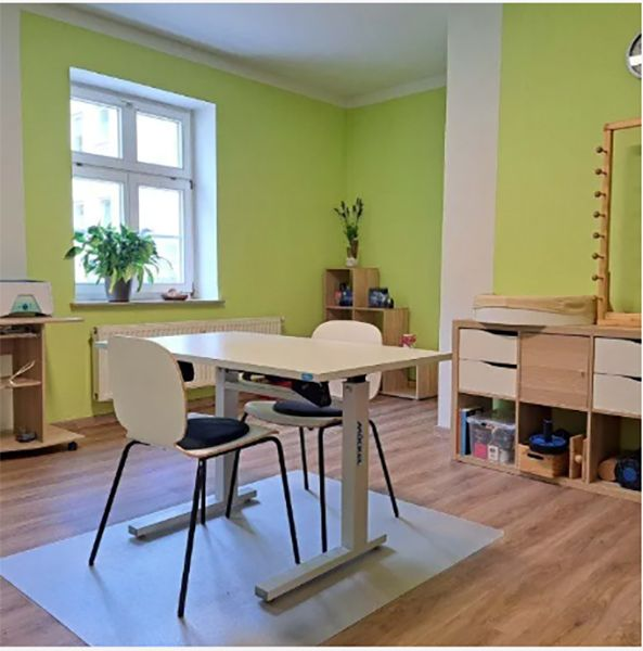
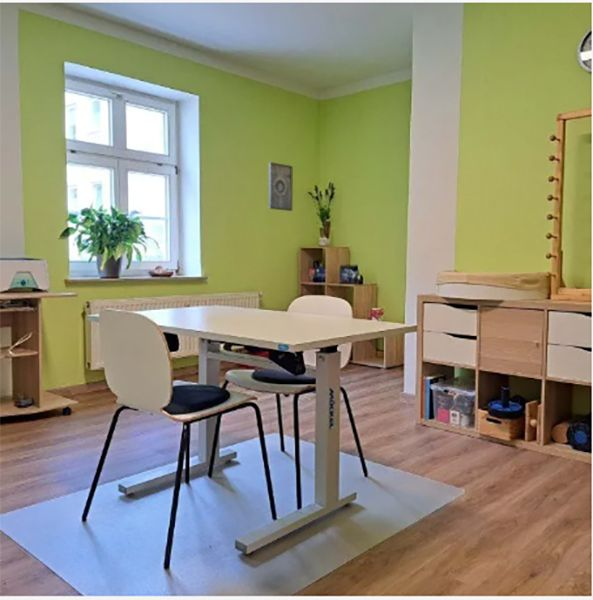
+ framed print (280, 187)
